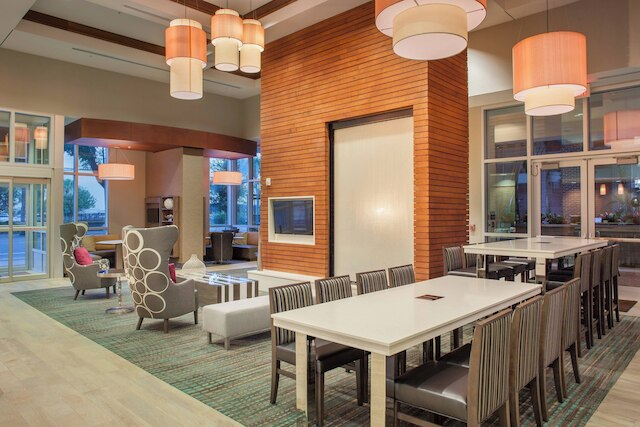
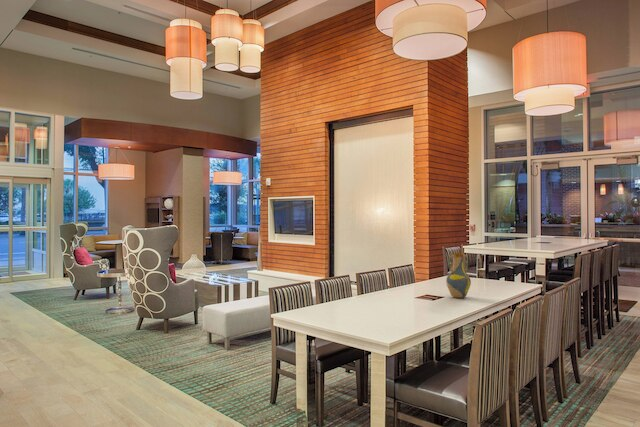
+ vase (458, 275)
